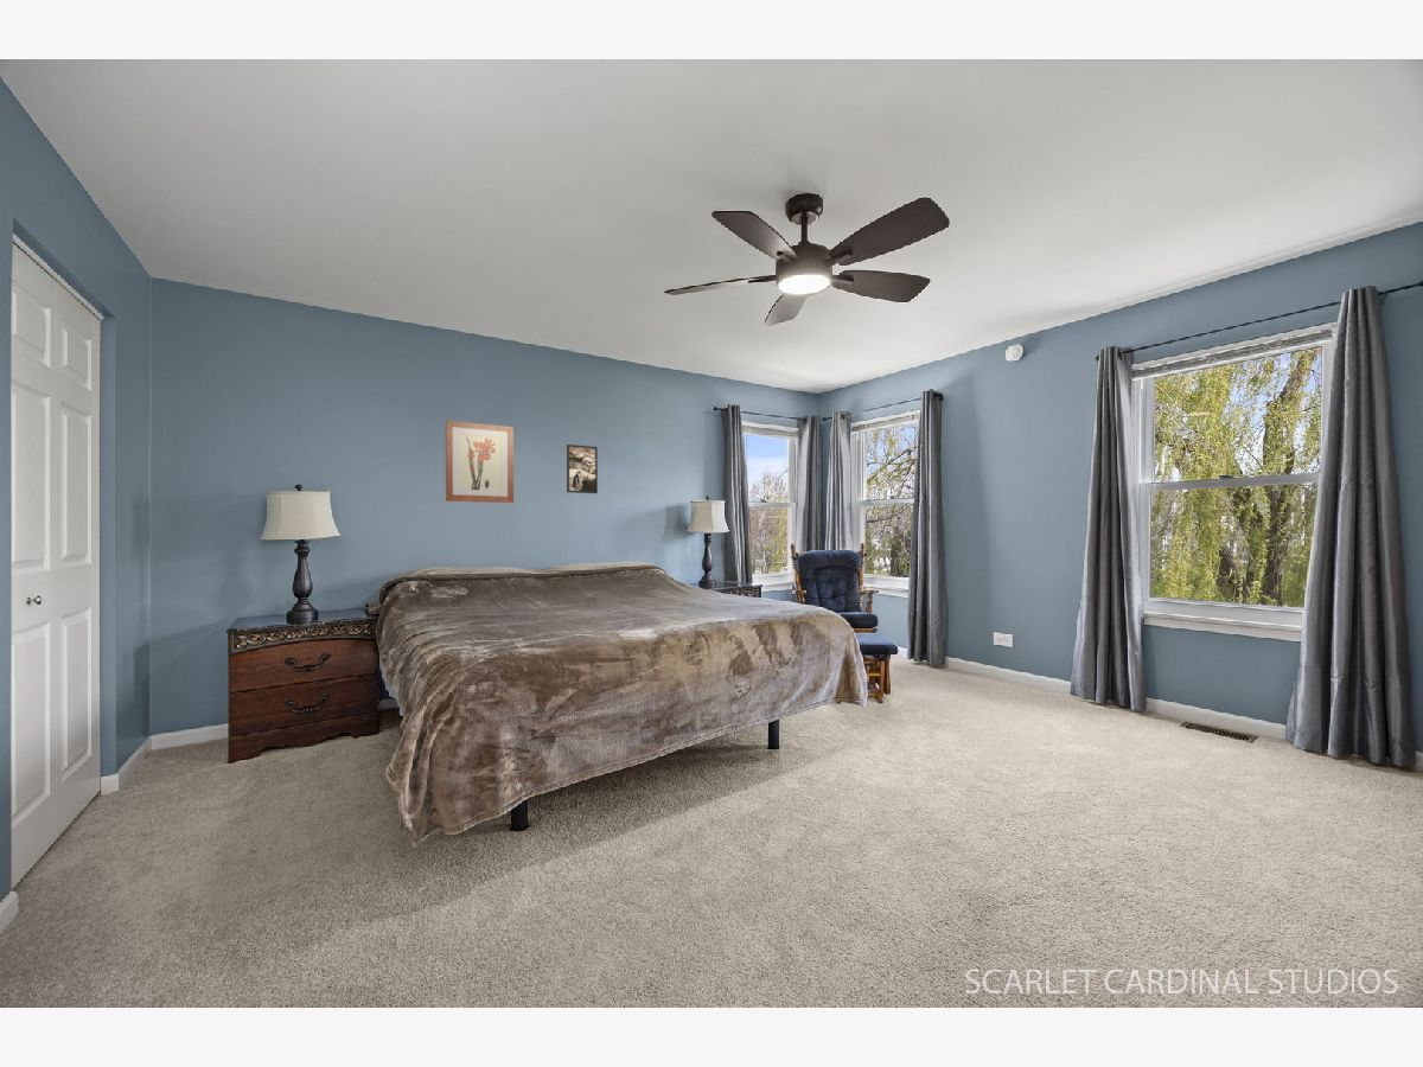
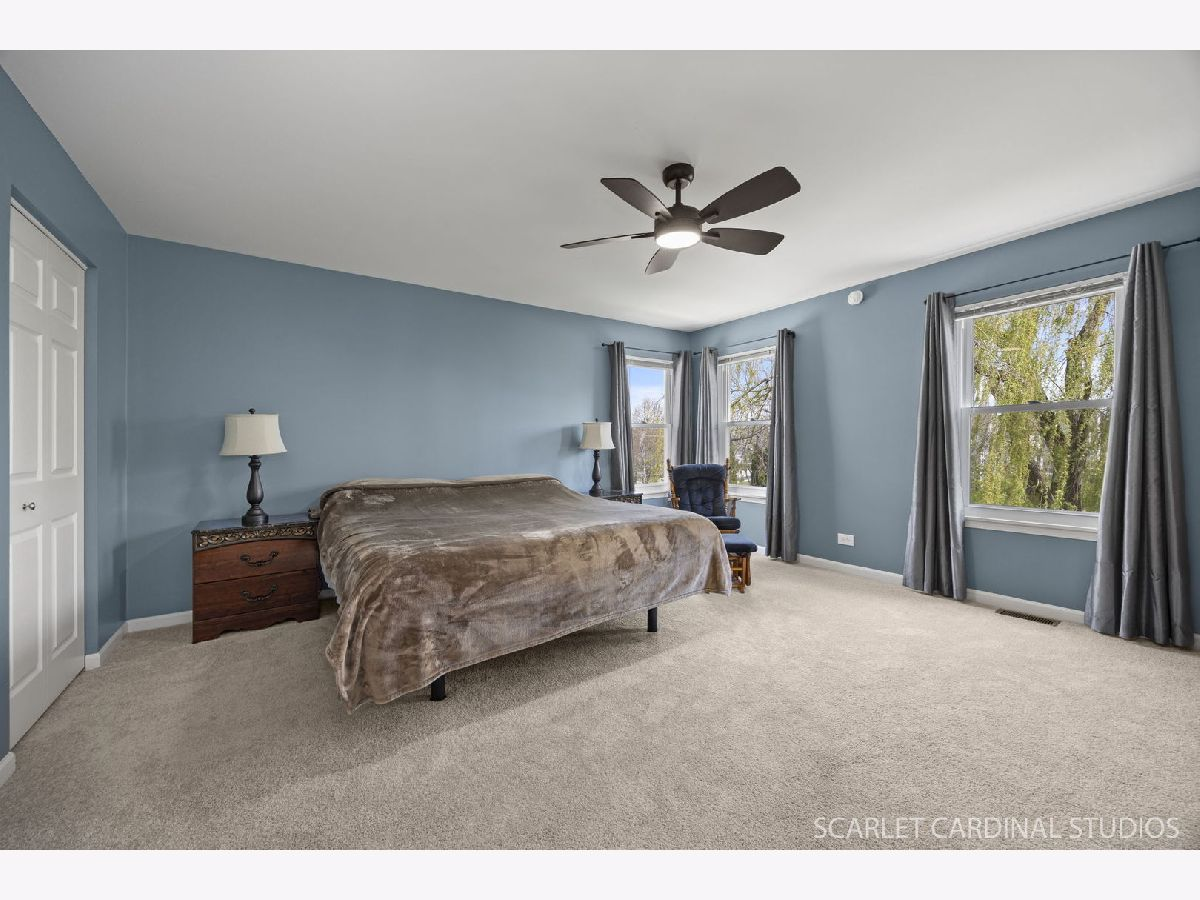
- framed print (582, 468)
- wall art (480, 462)
